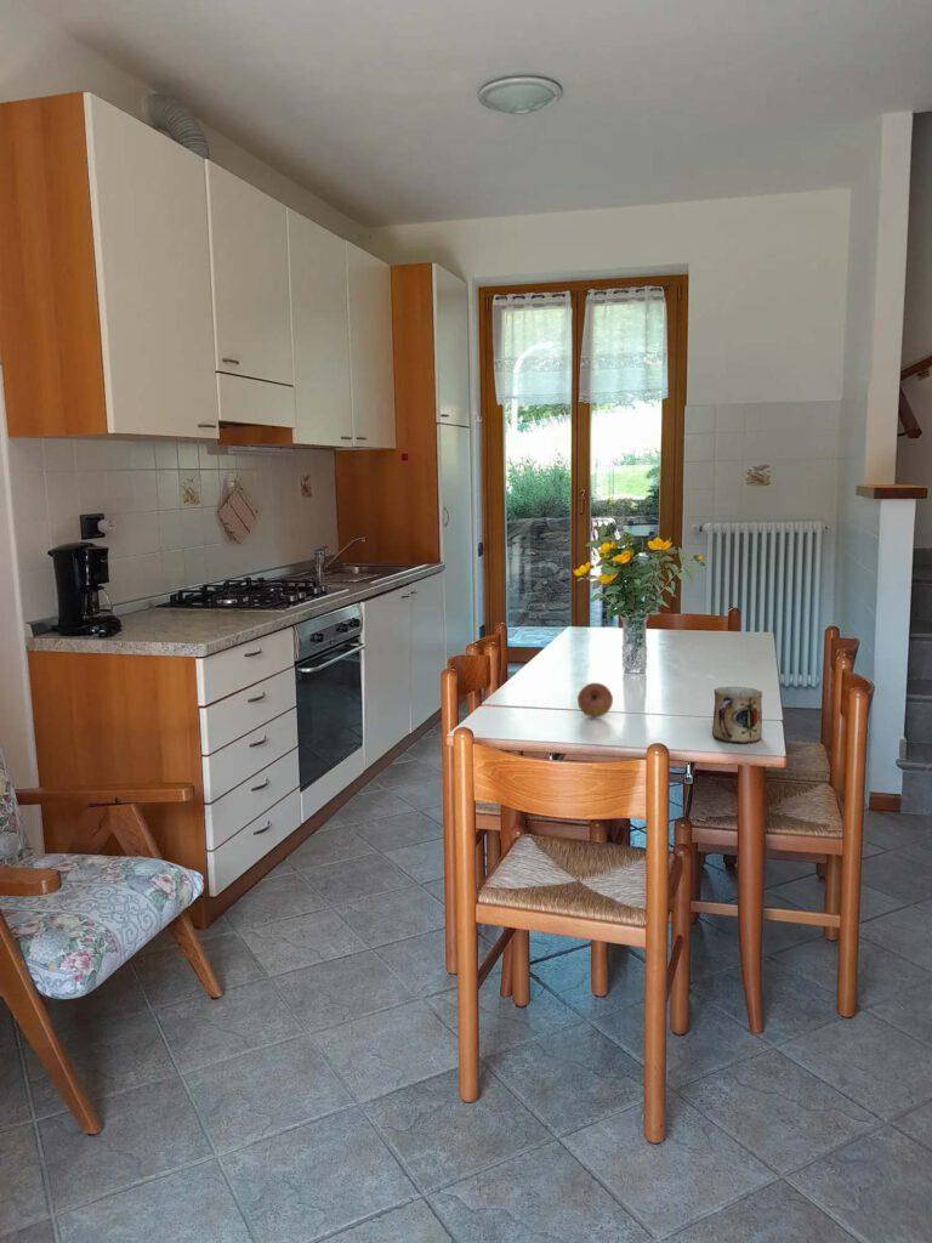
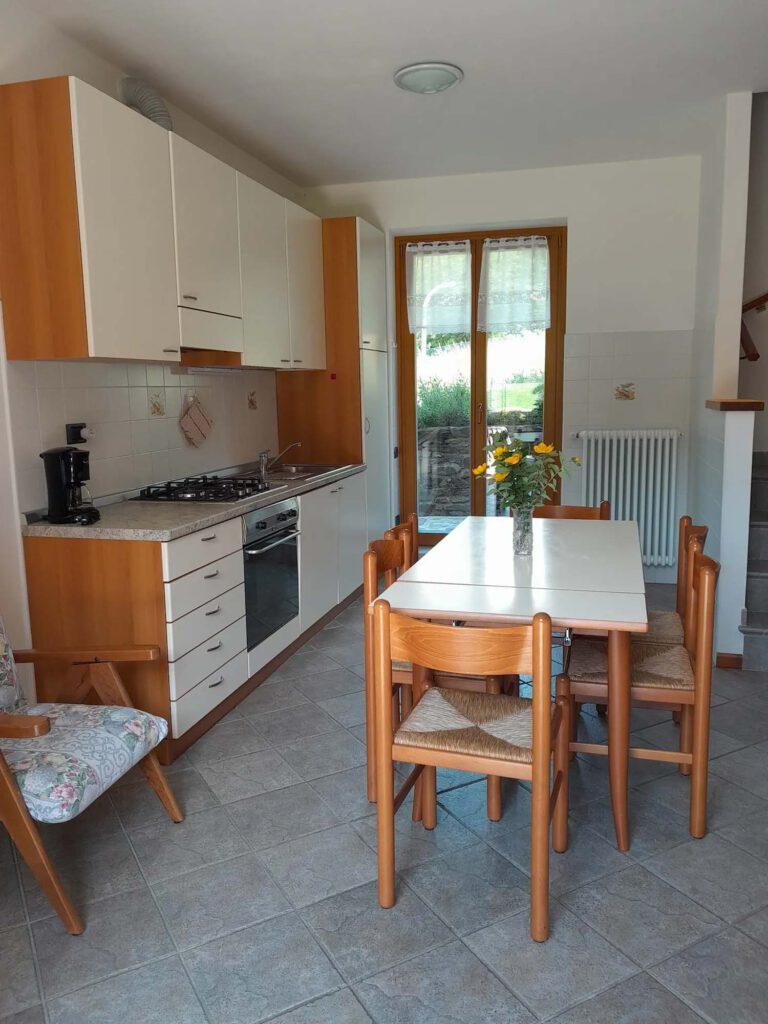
- fruit (595, 699)
- mug (735, 714)
